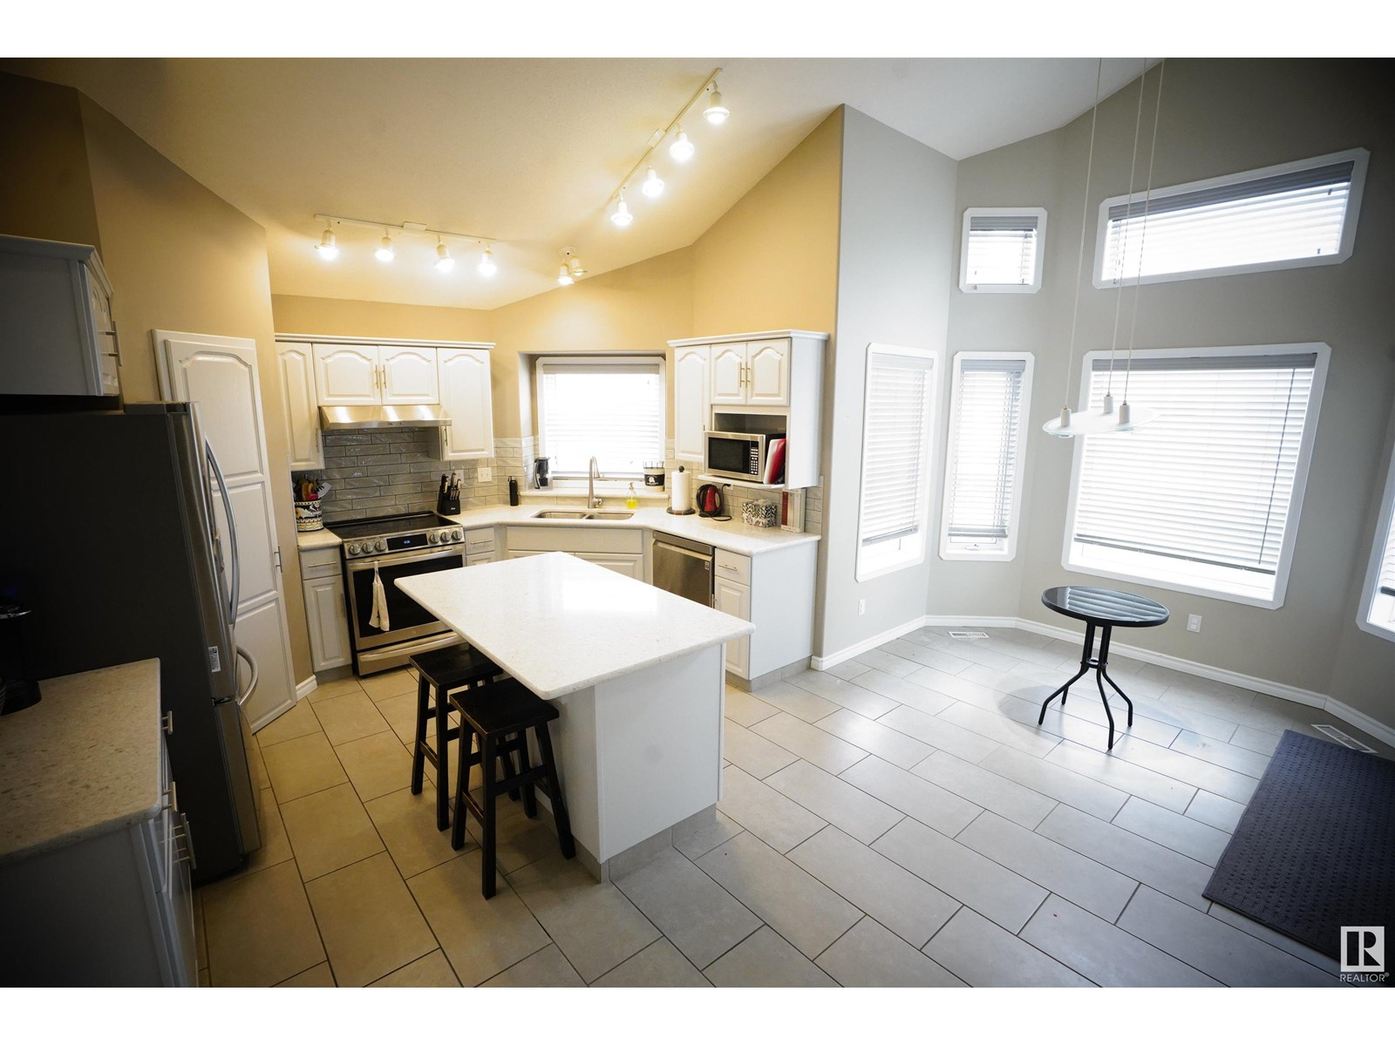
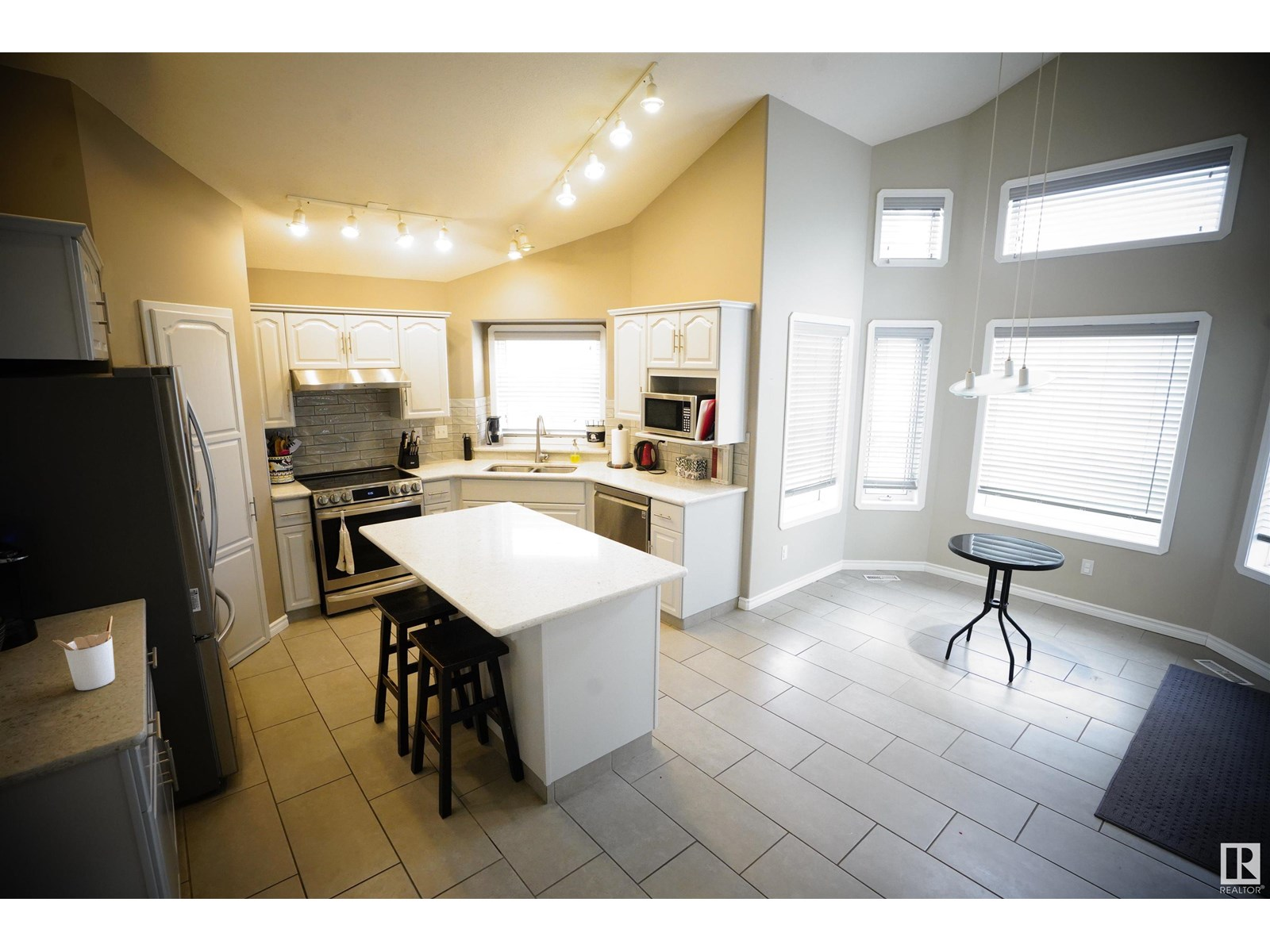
+ utensil holder (92, 655)
